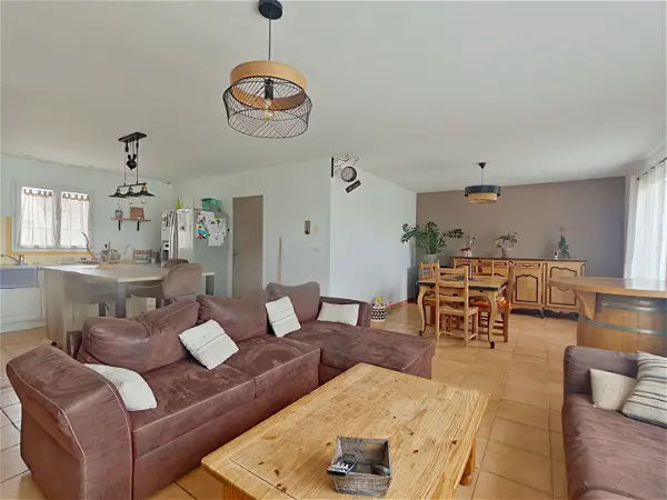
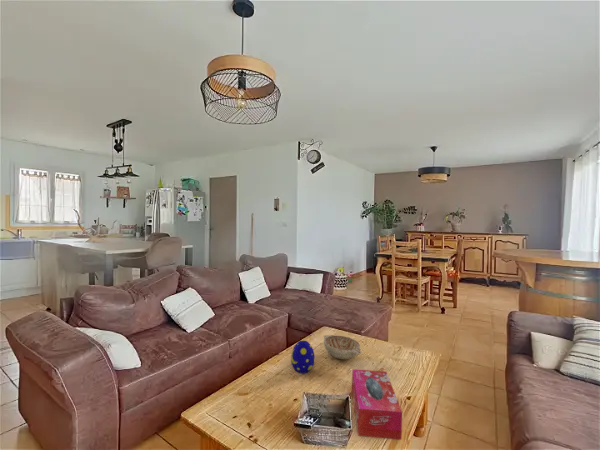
+ decorative egg (302, 354)
+ decorative bowl (341, 349)
+ tissue box (373, 400)
